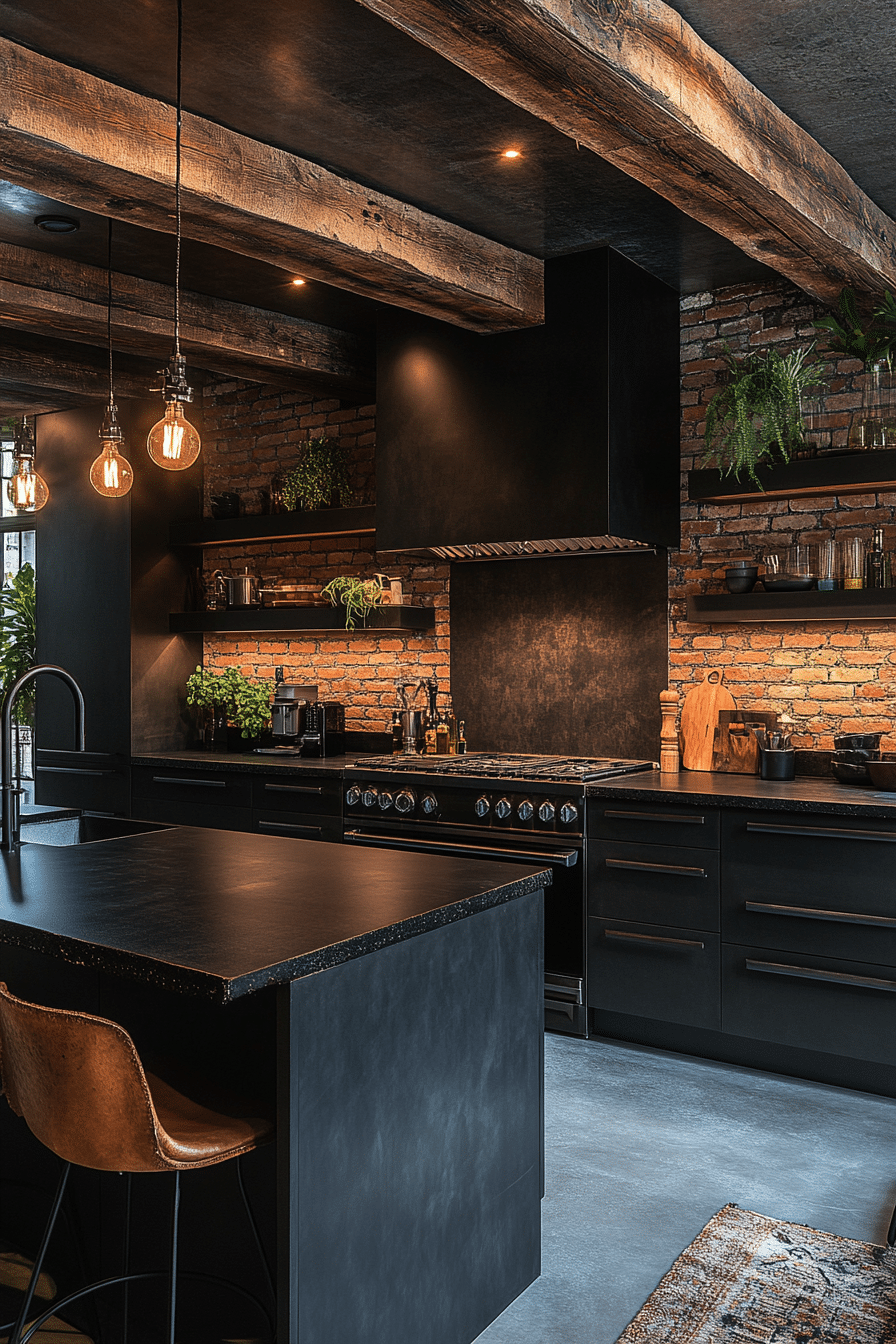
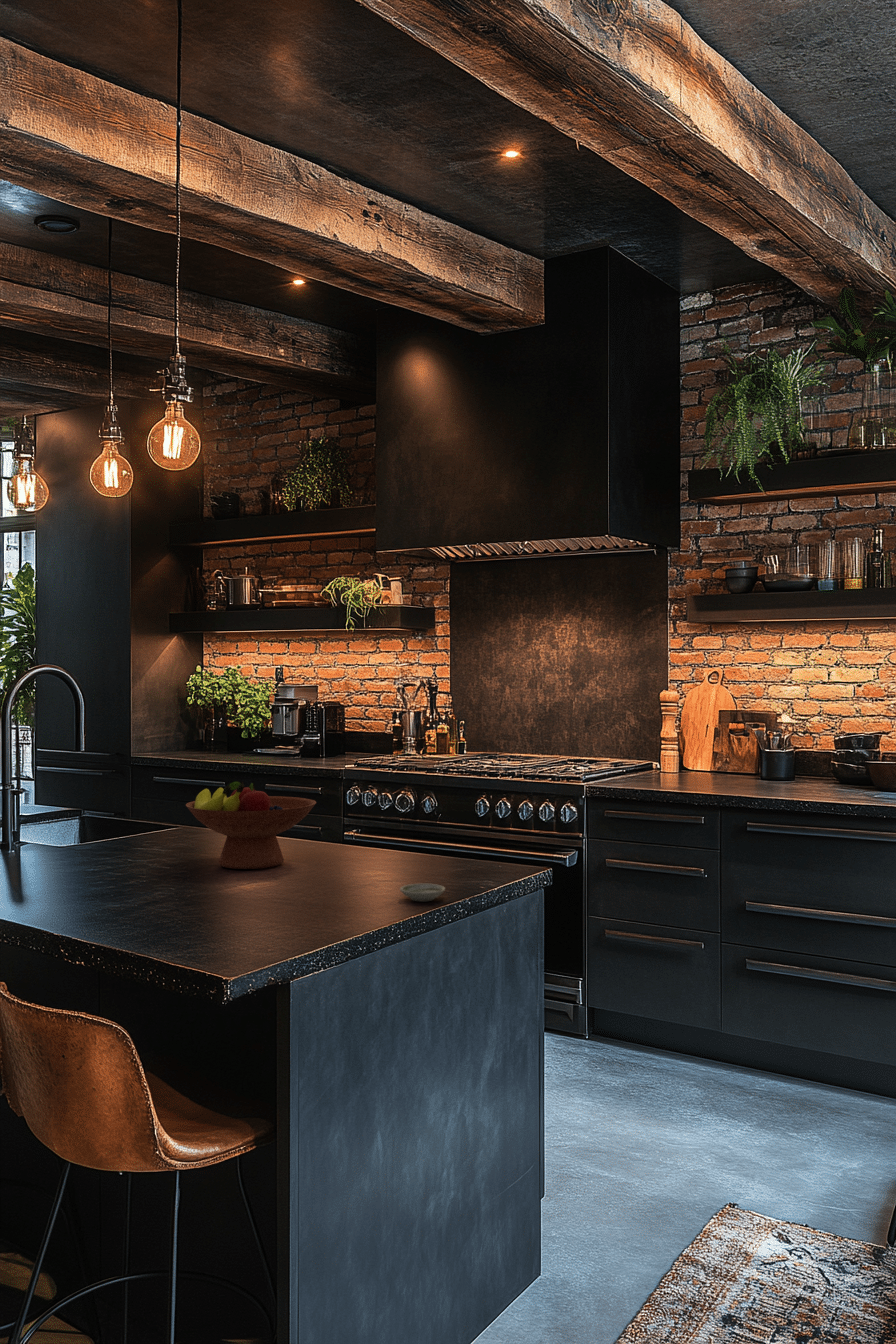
+ fruit bowl (251, 821)
+ saucer (422, 893)
